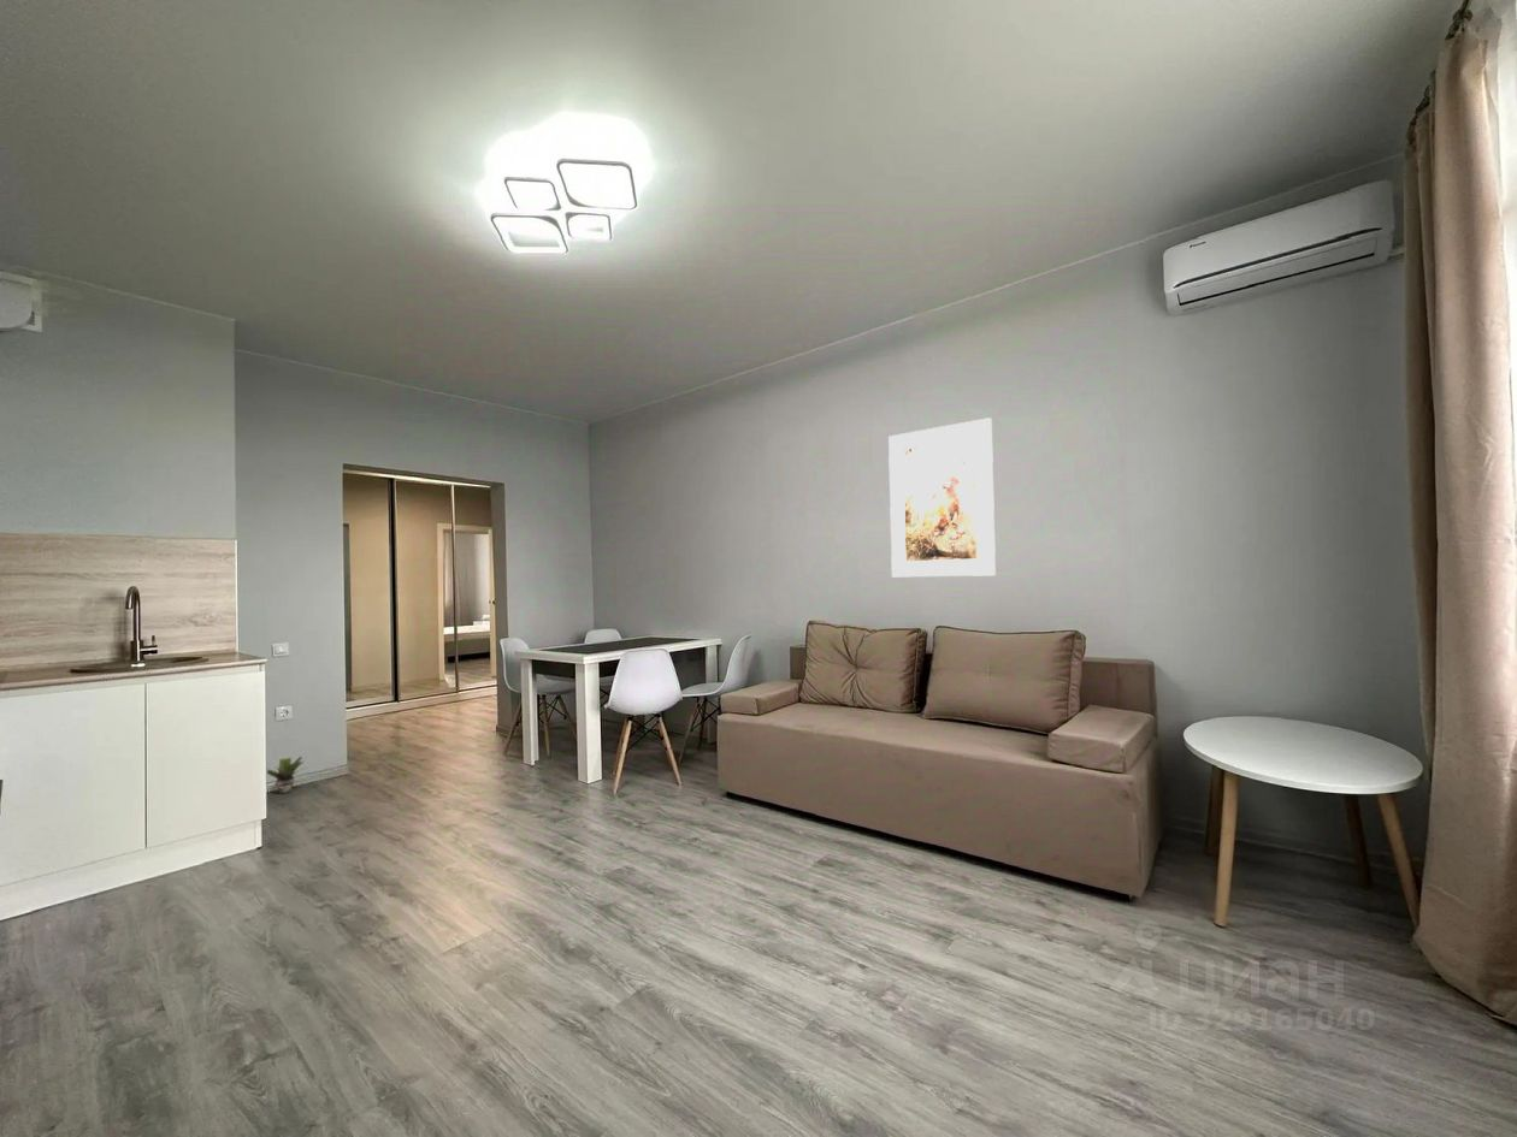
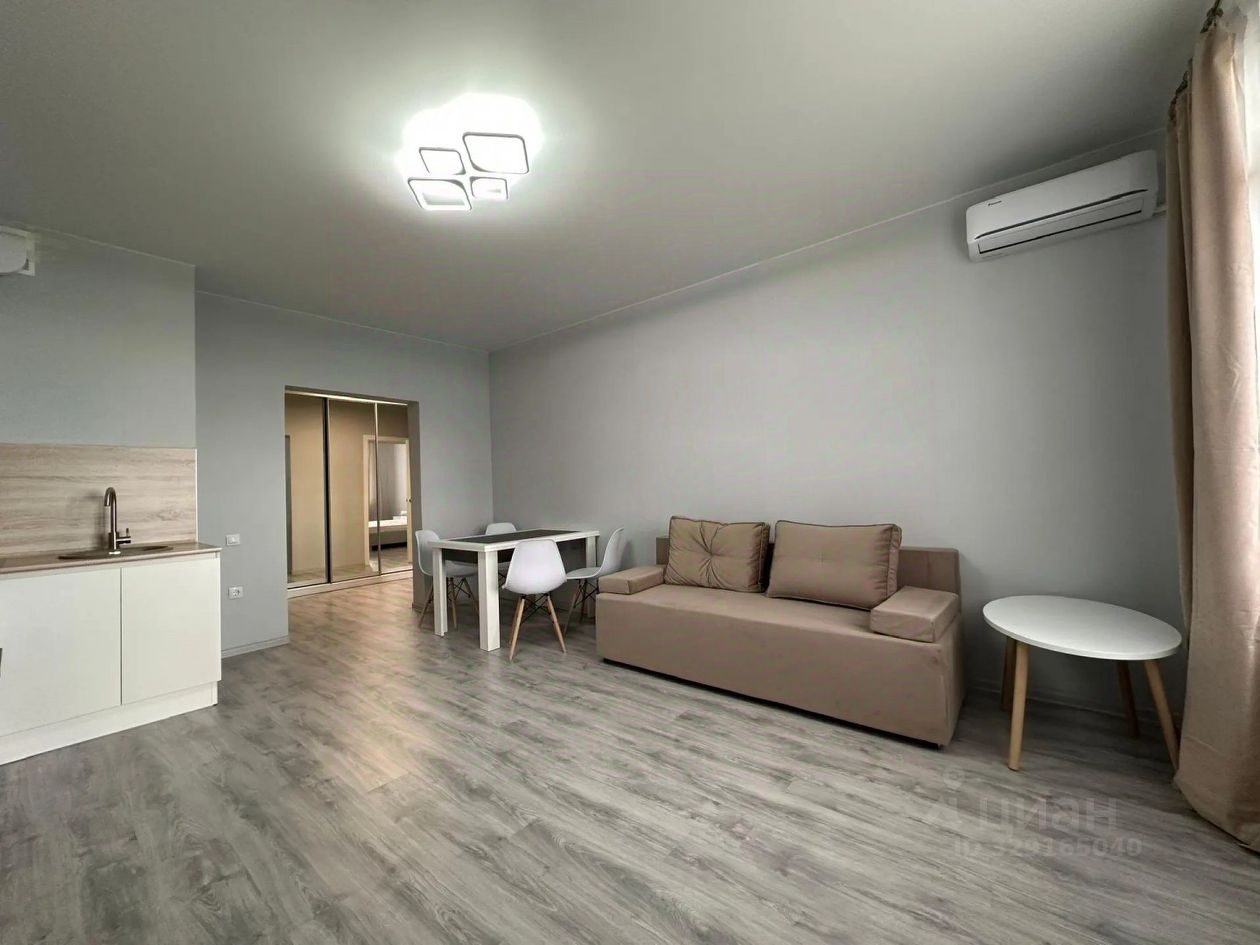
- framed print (938, 502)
- potted plant (285, 775)
